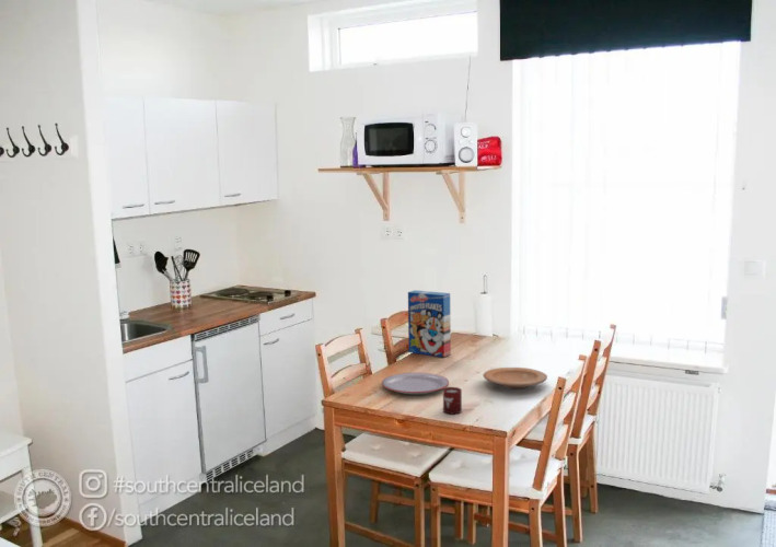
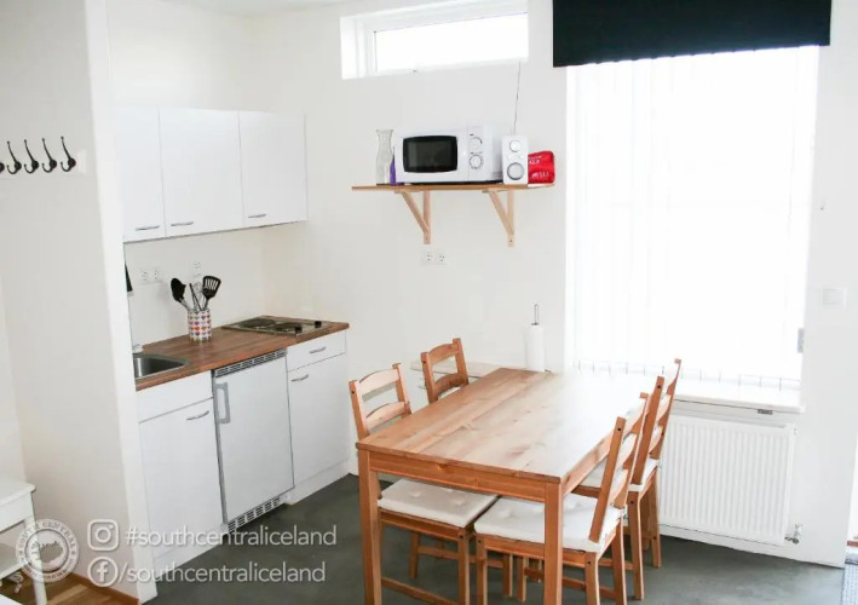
- plate (514, 380)
- cup (453, 398)
- plate (415, 384)
- cereal box (429, 323)
